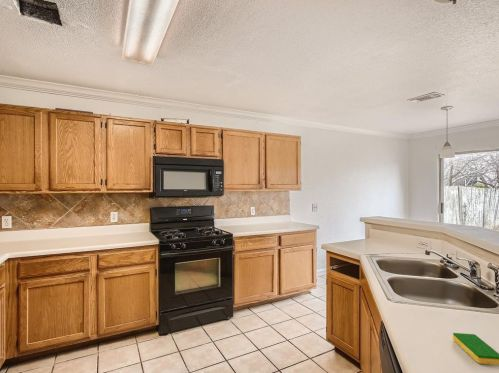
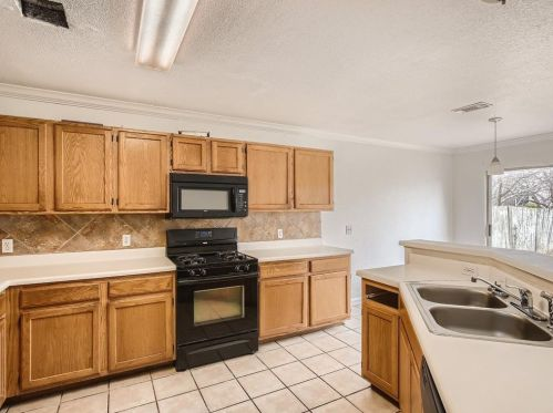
- dish sponge (476, 347)
